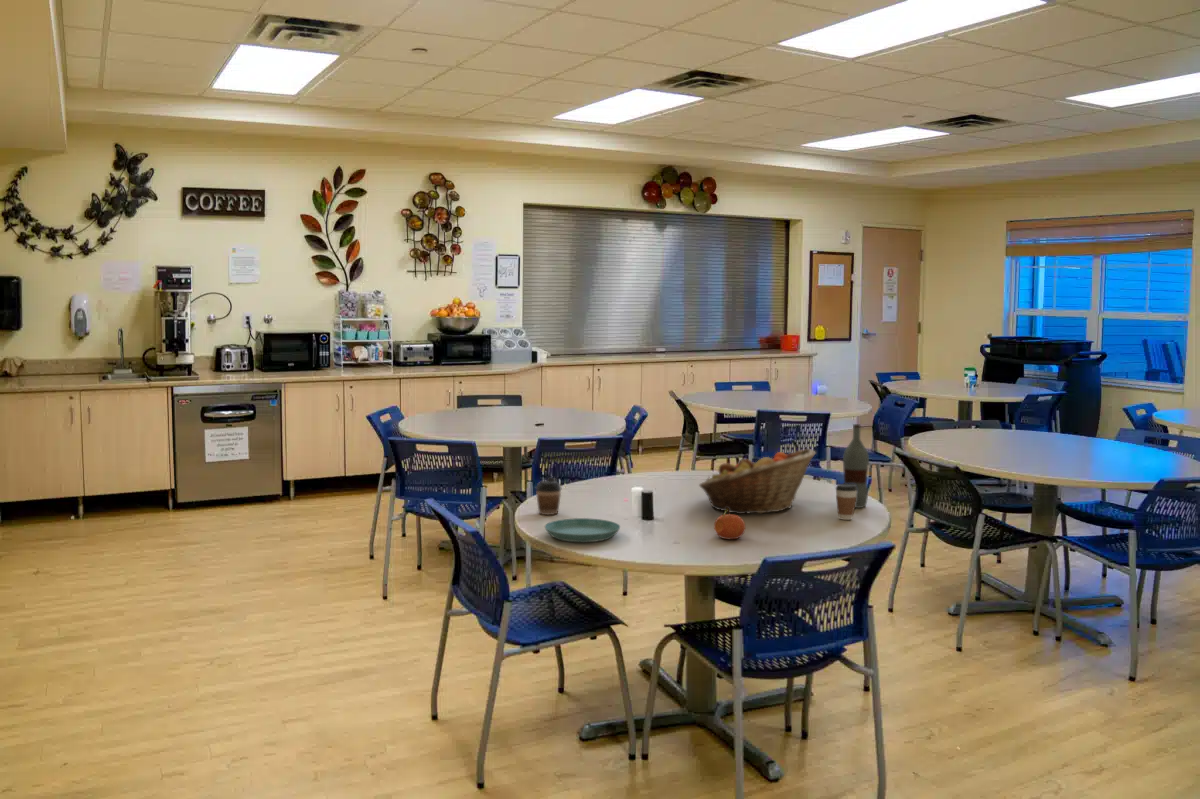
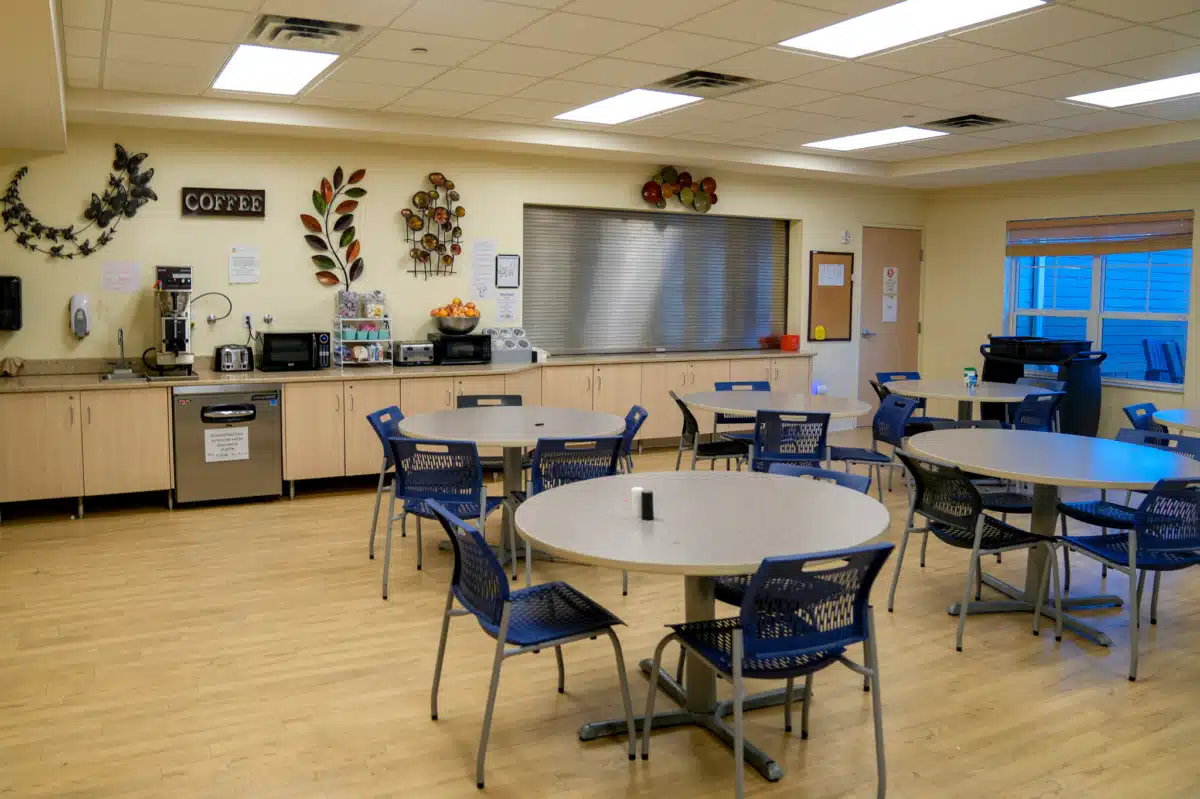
- fruit basket (758, 477)
- bottle (855, 465)
- apple (729, 521)
- saucer (582, 530)
- coffee cup (845, 501)
- coffee cup (548, 496)
